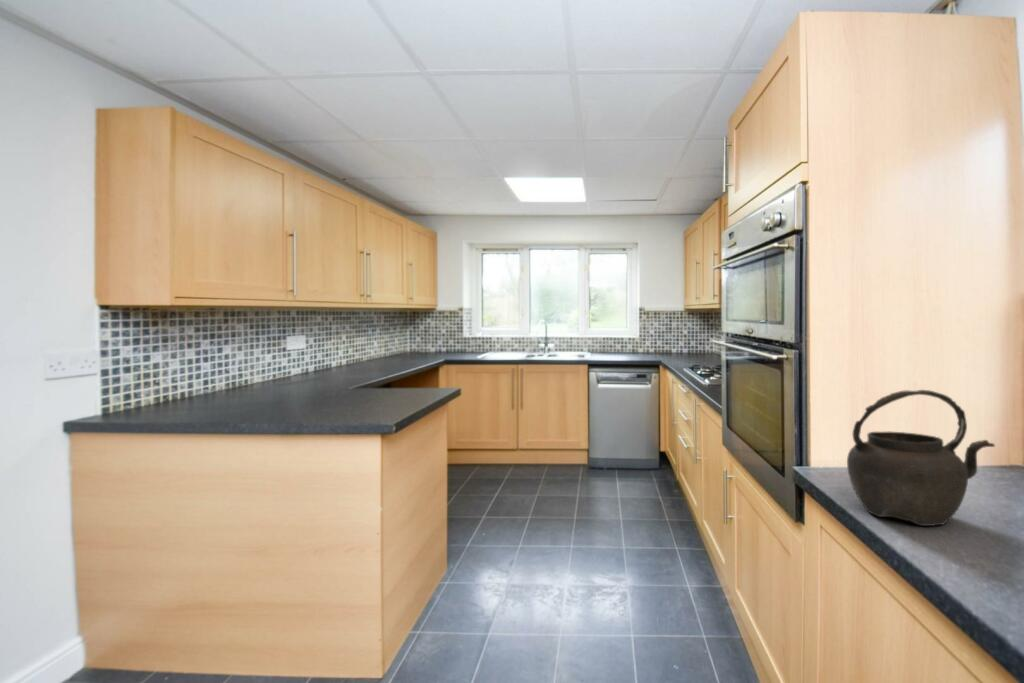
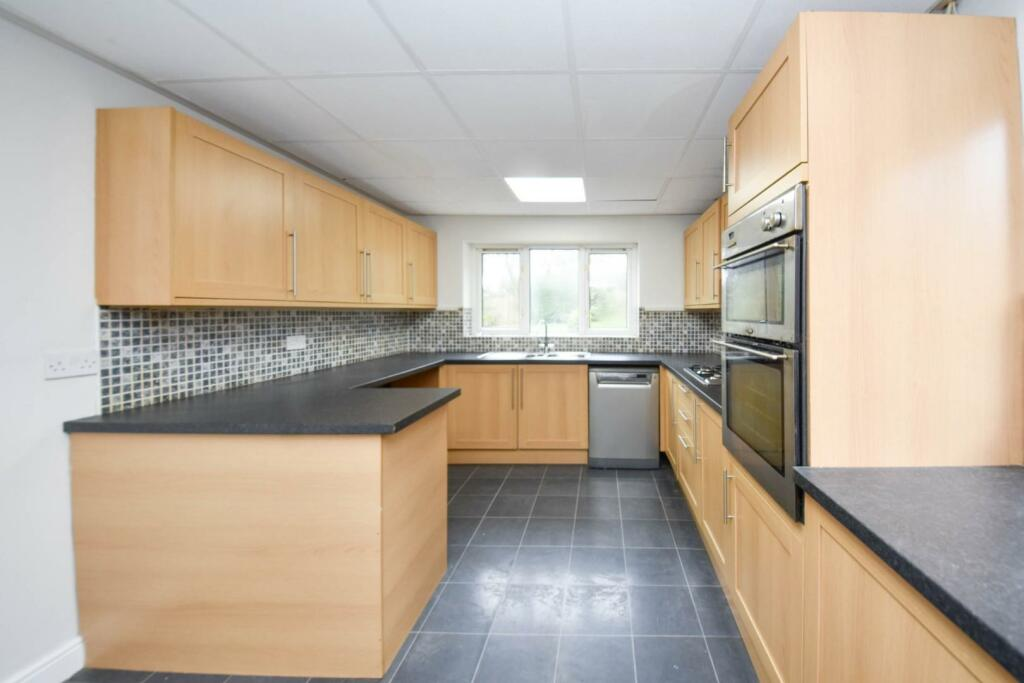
- kettle (921, 451)
